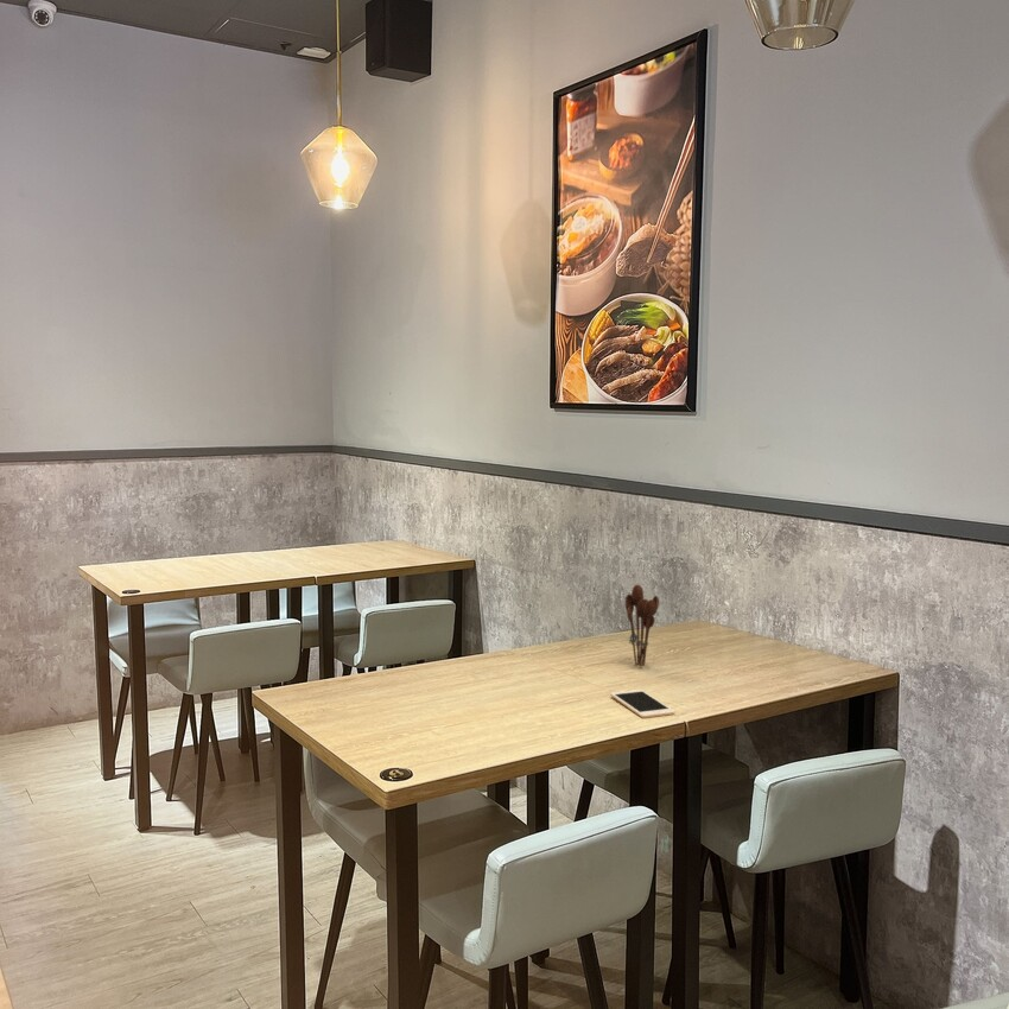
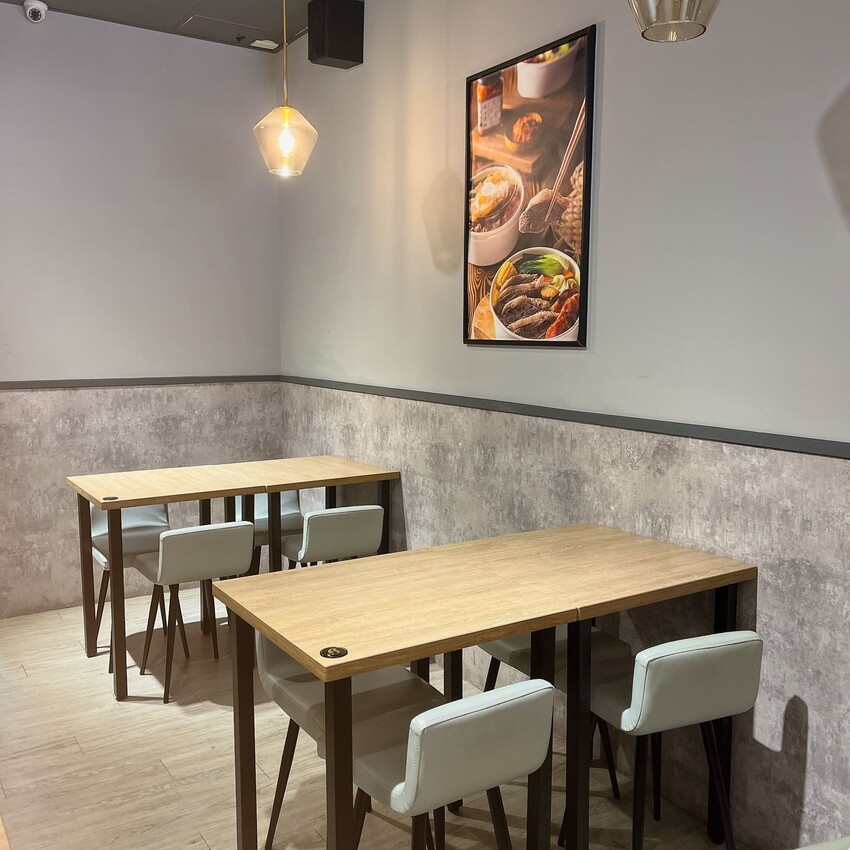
- cell phone (641, 703)
- utensil holder (641, 627)
